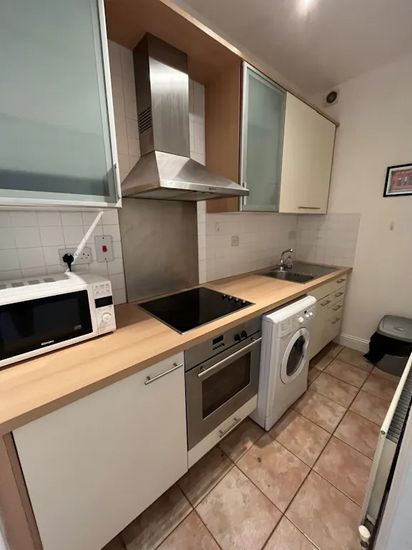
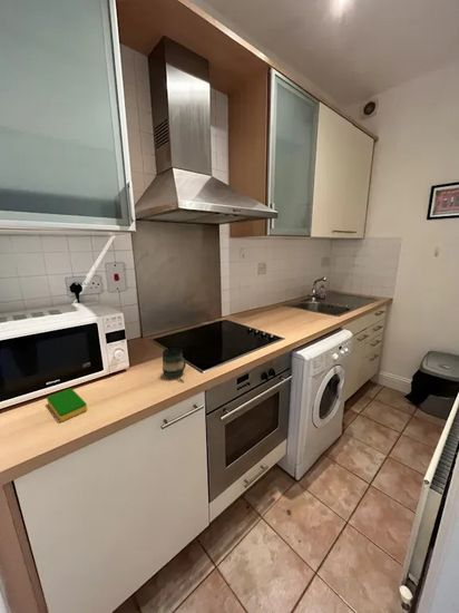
+ dish sponge (66, 402)
+ mug (175, 363)
